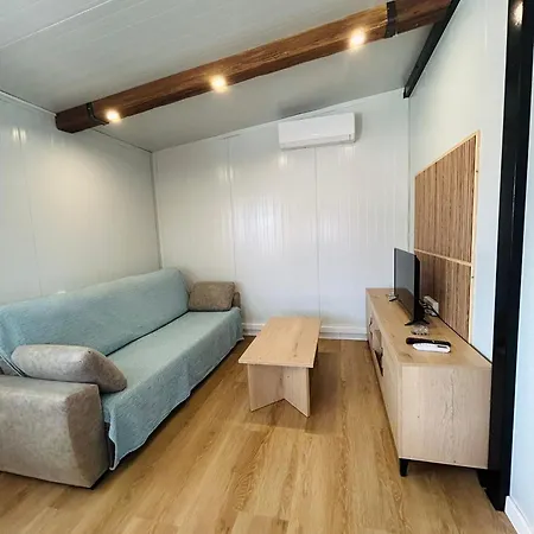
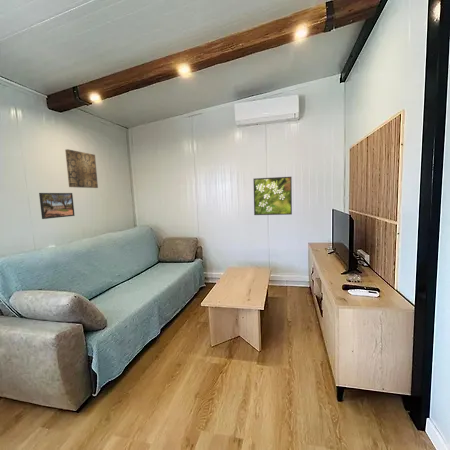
+ wall art (82, 170)
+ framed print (58, 205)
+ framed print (272, 196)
